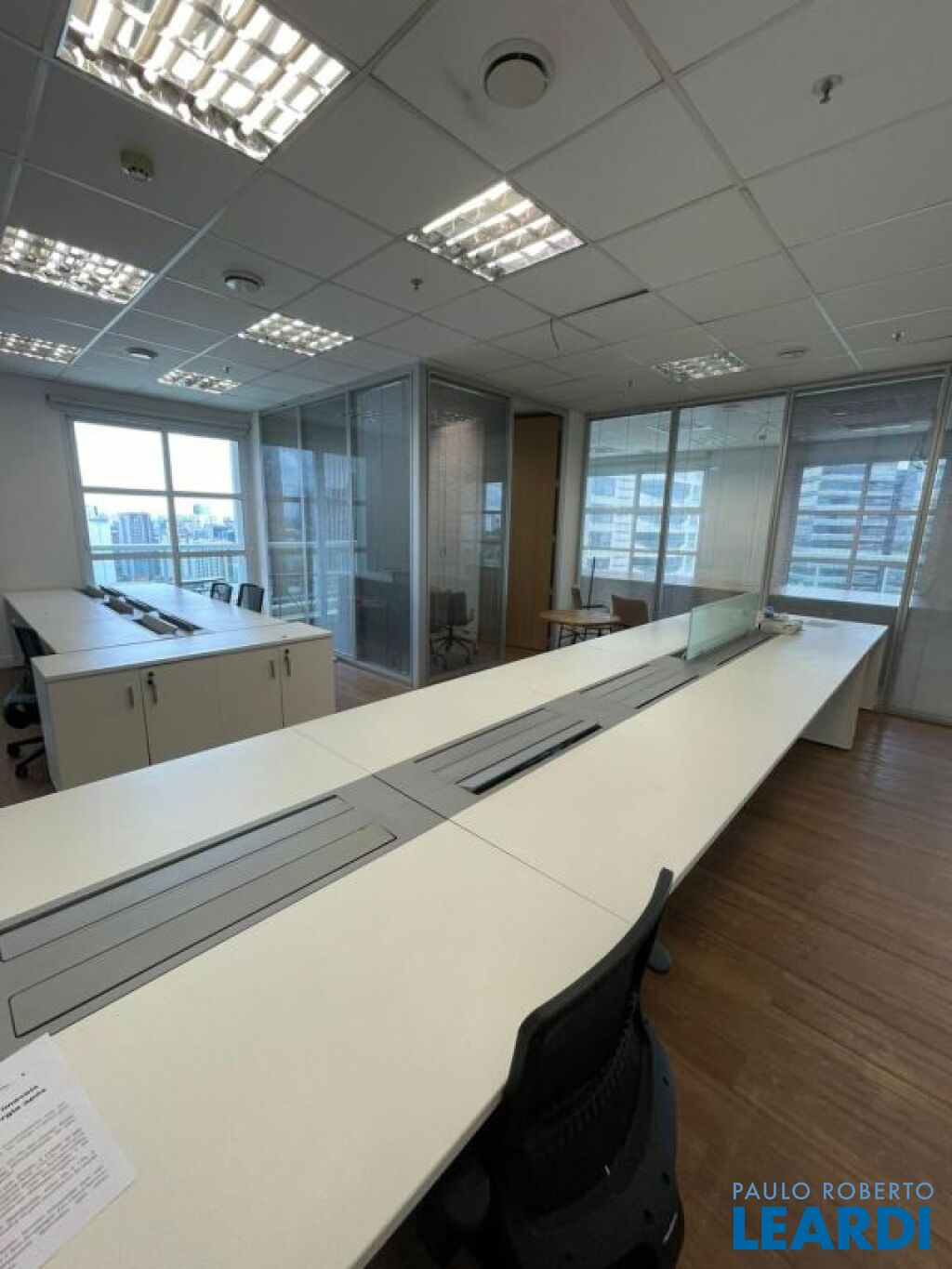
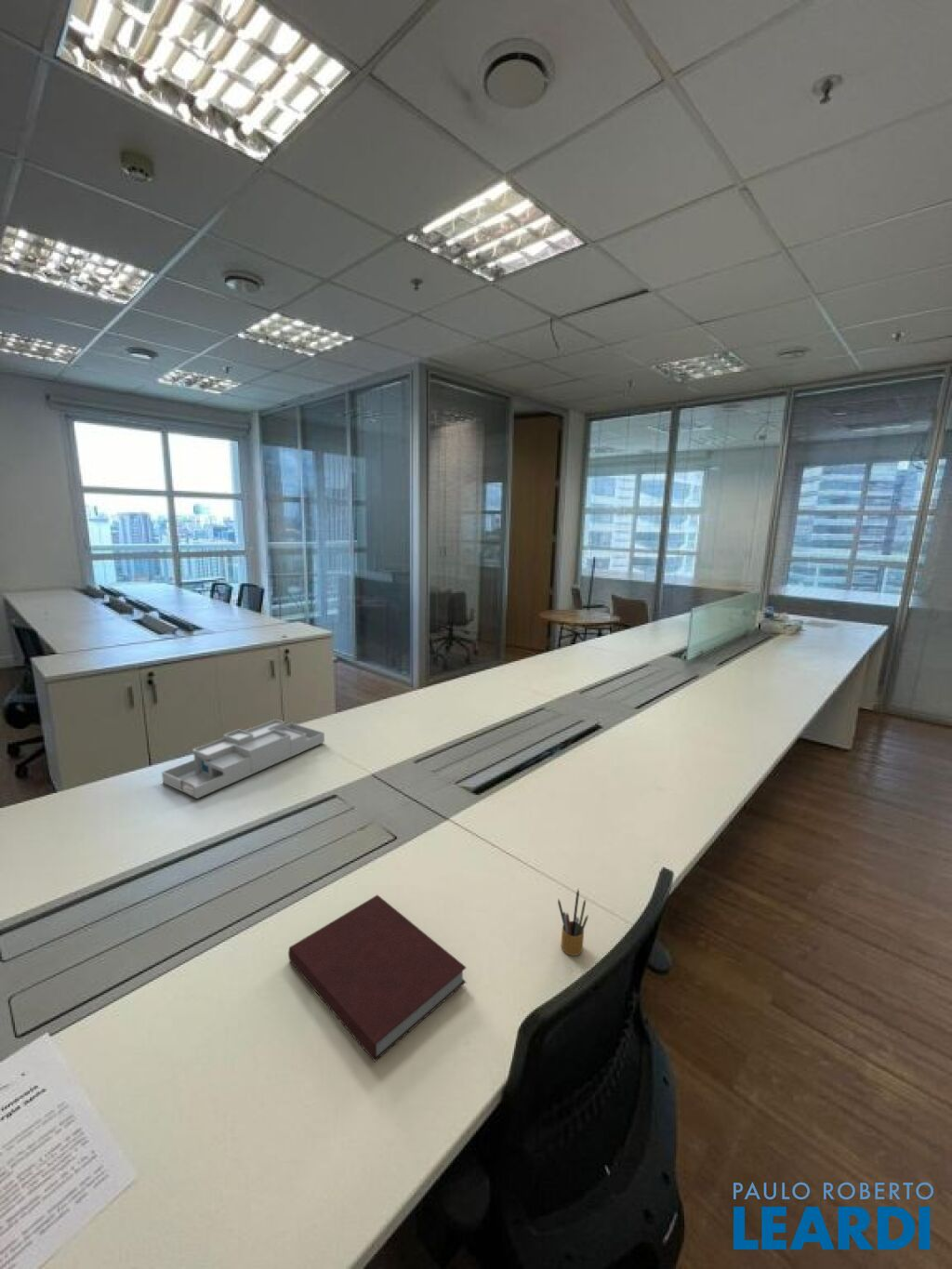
+ notebook (376, 964)
+ pencil box (573, 922)
+ desk organizer (250, 747)
